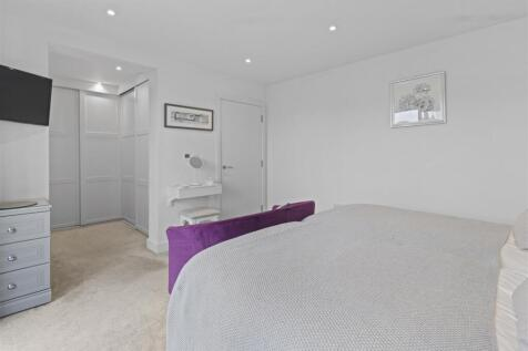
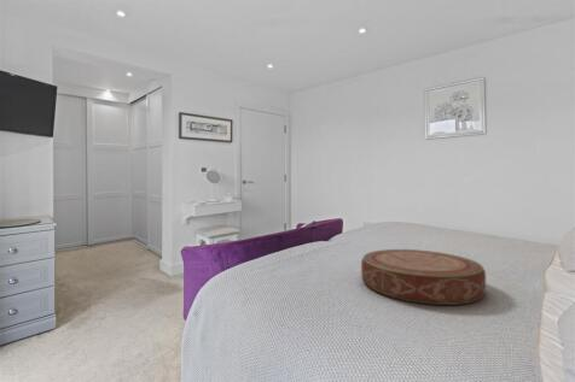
+ cushion (418, 271)
